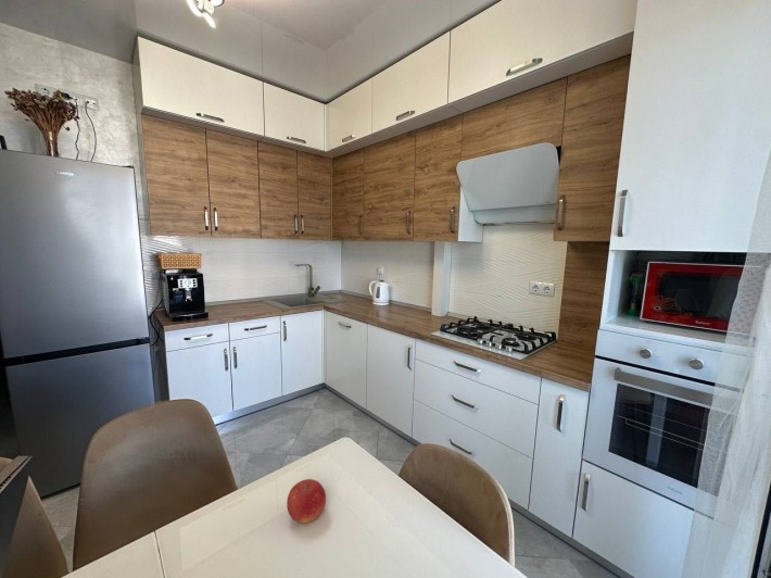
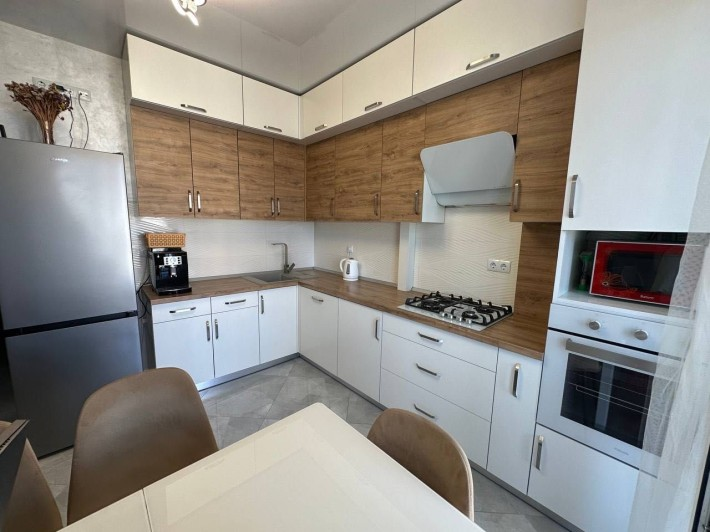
- fruit (306, 499)
